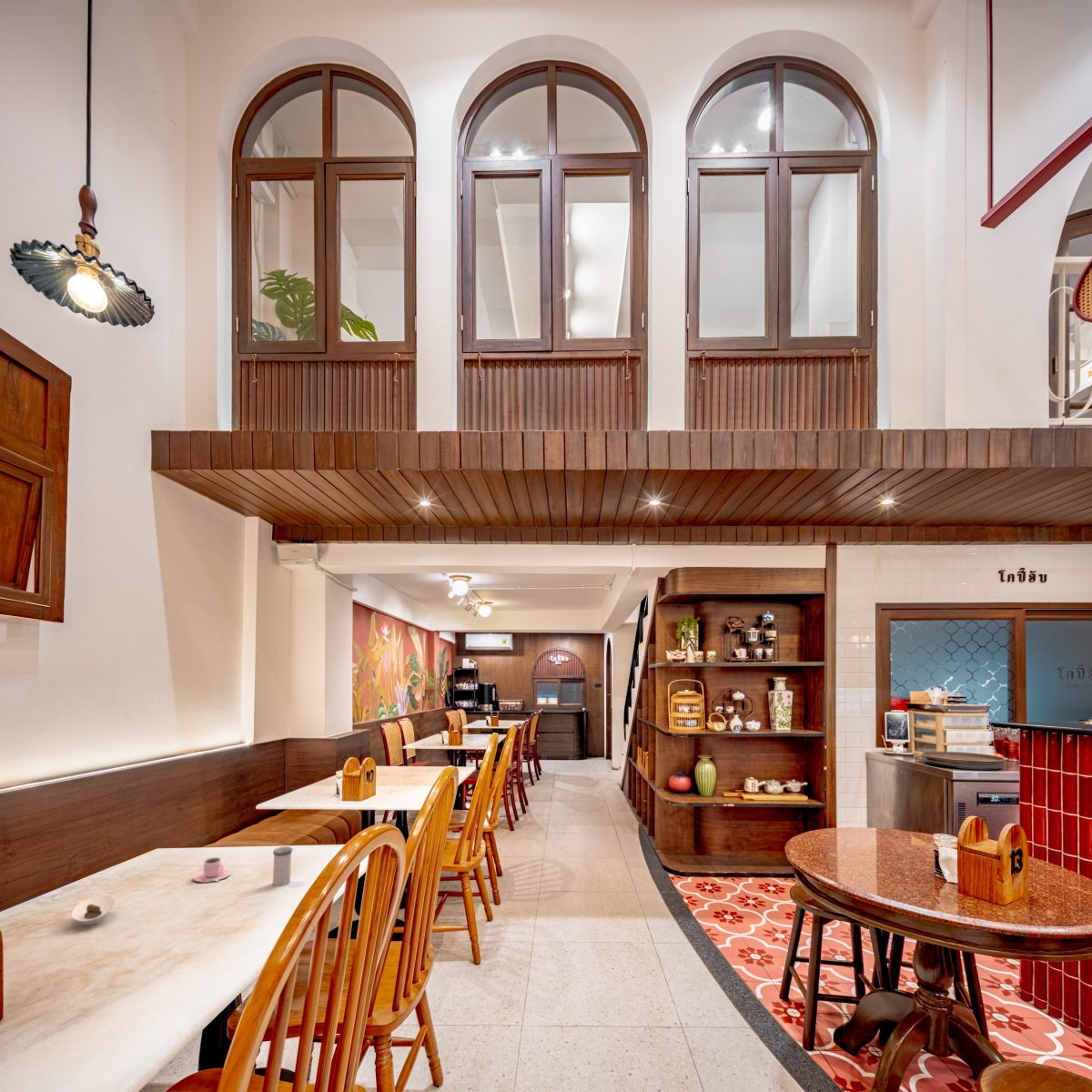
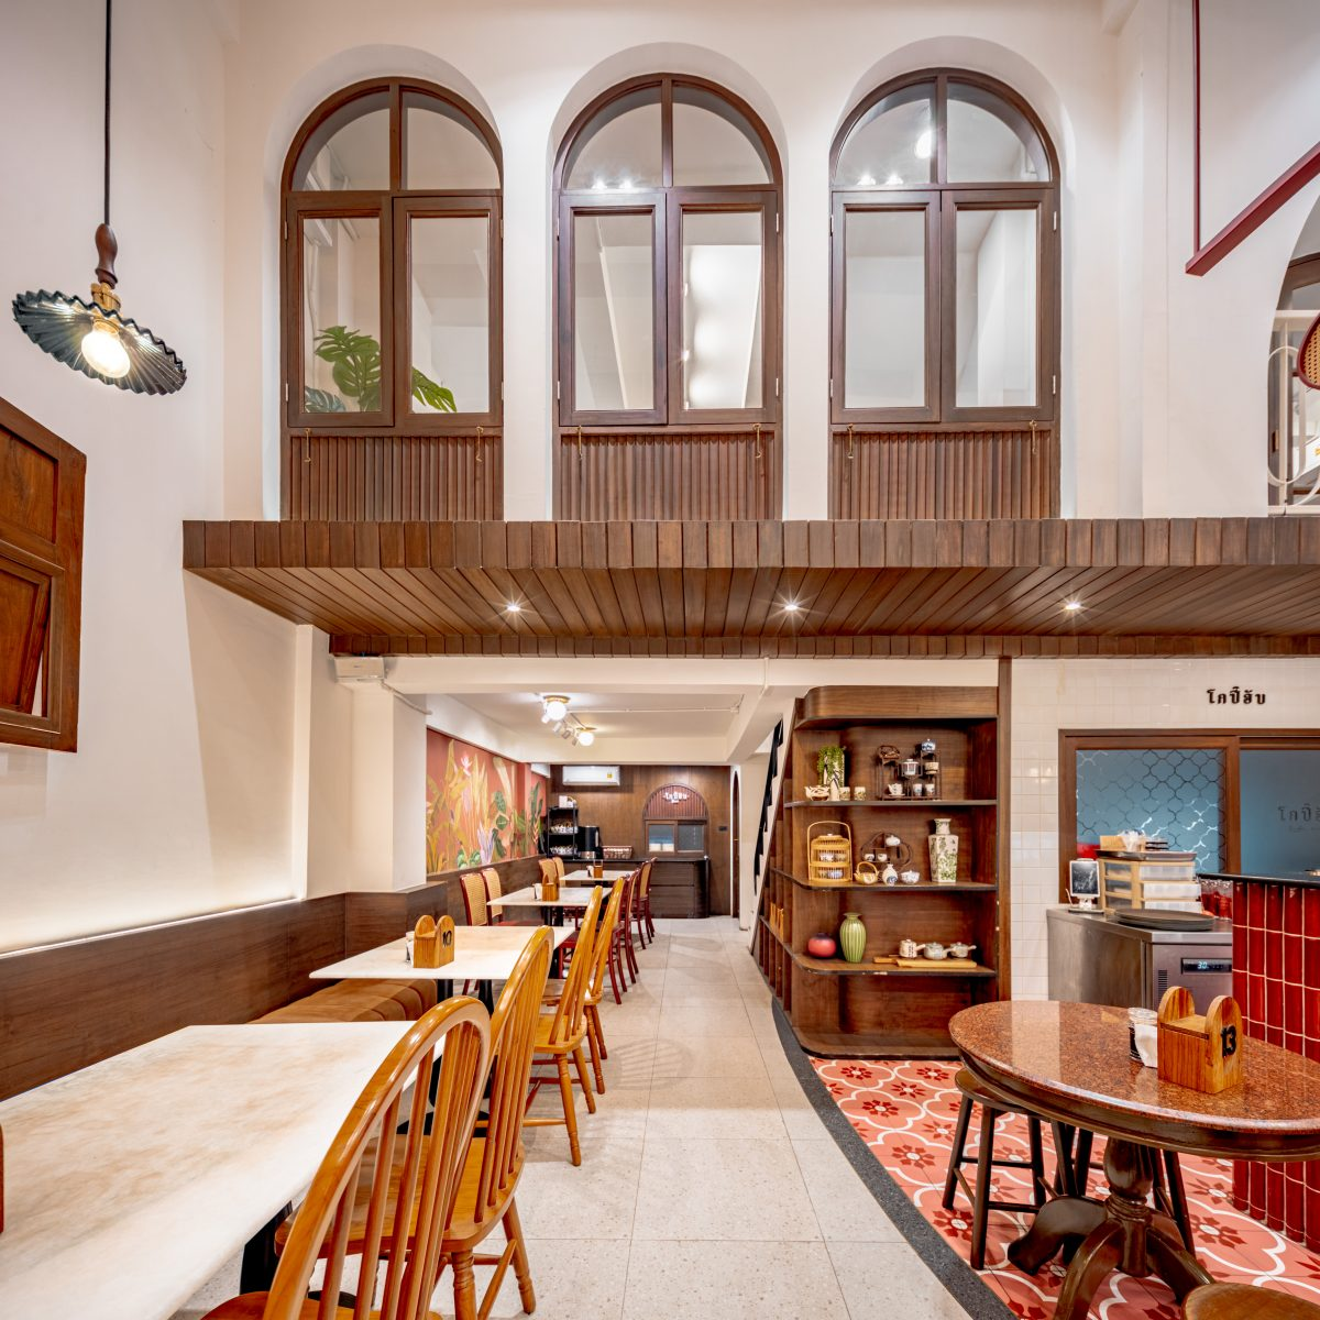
- salt shaker (282, 865)
- teacup (215, 857)
- saucer (94, 911)
